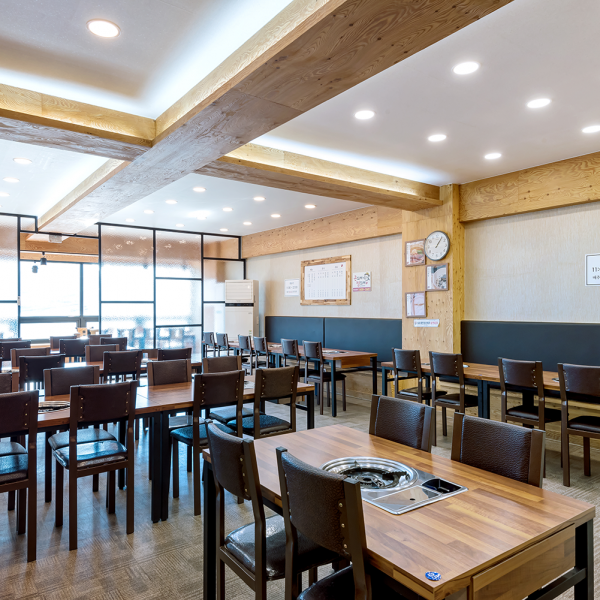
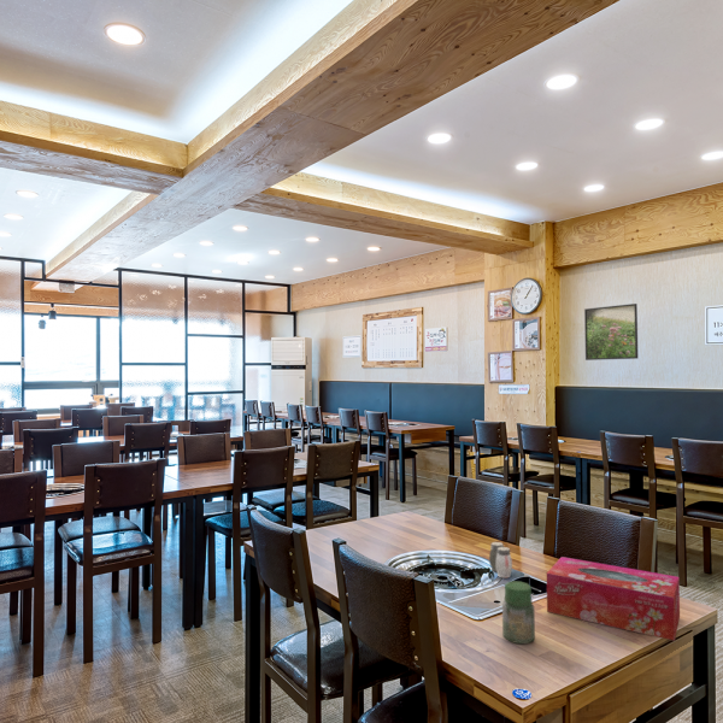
+ salt and pepper shaker (500, 558)
+ tissue box (612, 594)
+ jar (518, 611)
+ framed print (610, 333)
